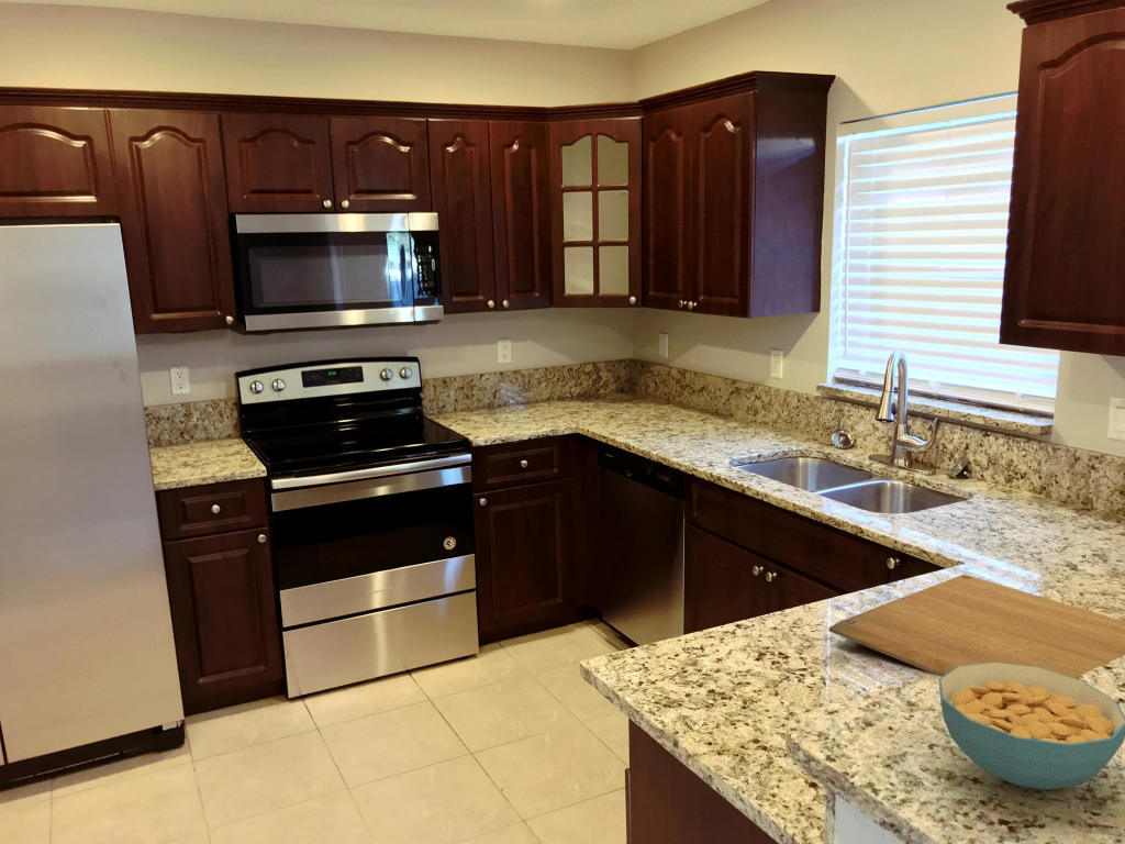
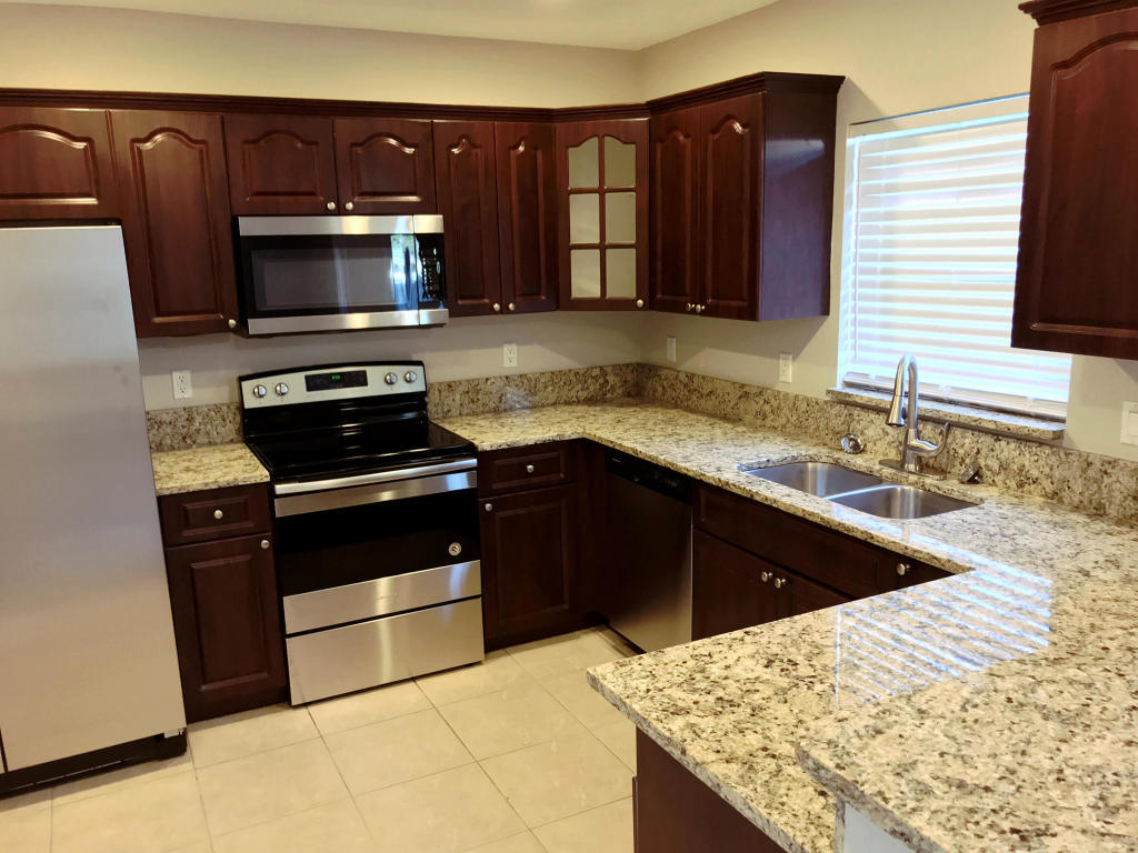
- chopping board (1004, 634)
- cereal bowl (1025, 736)
